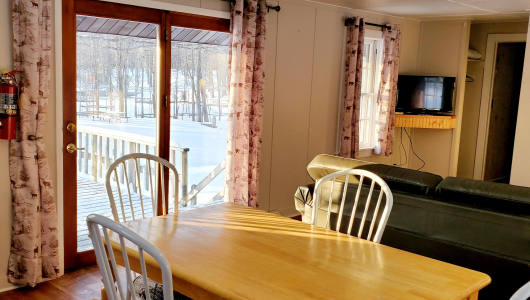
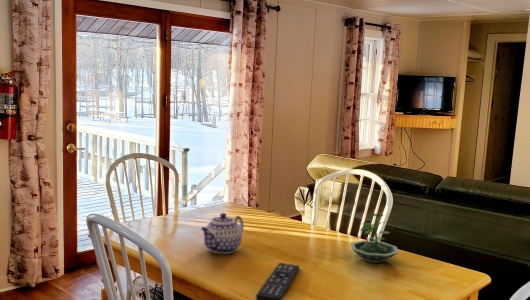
+ remote control (279, 280)
+ terrarium (376, 221)
+ teapot (223, 231)
